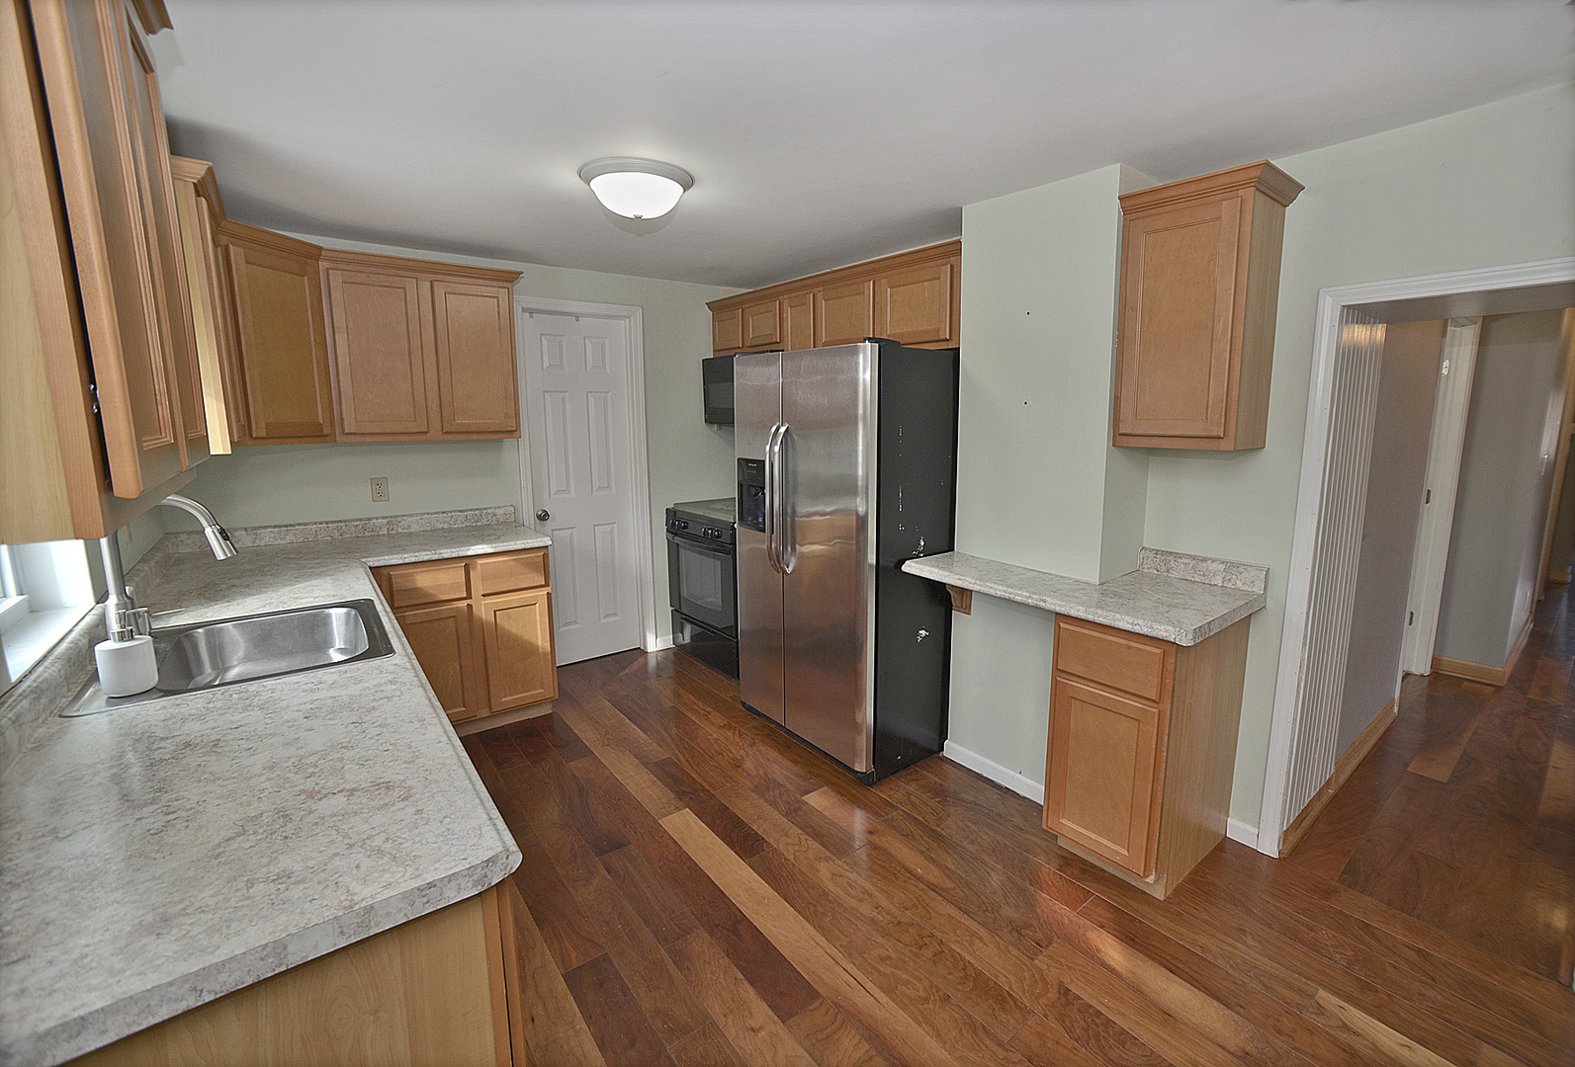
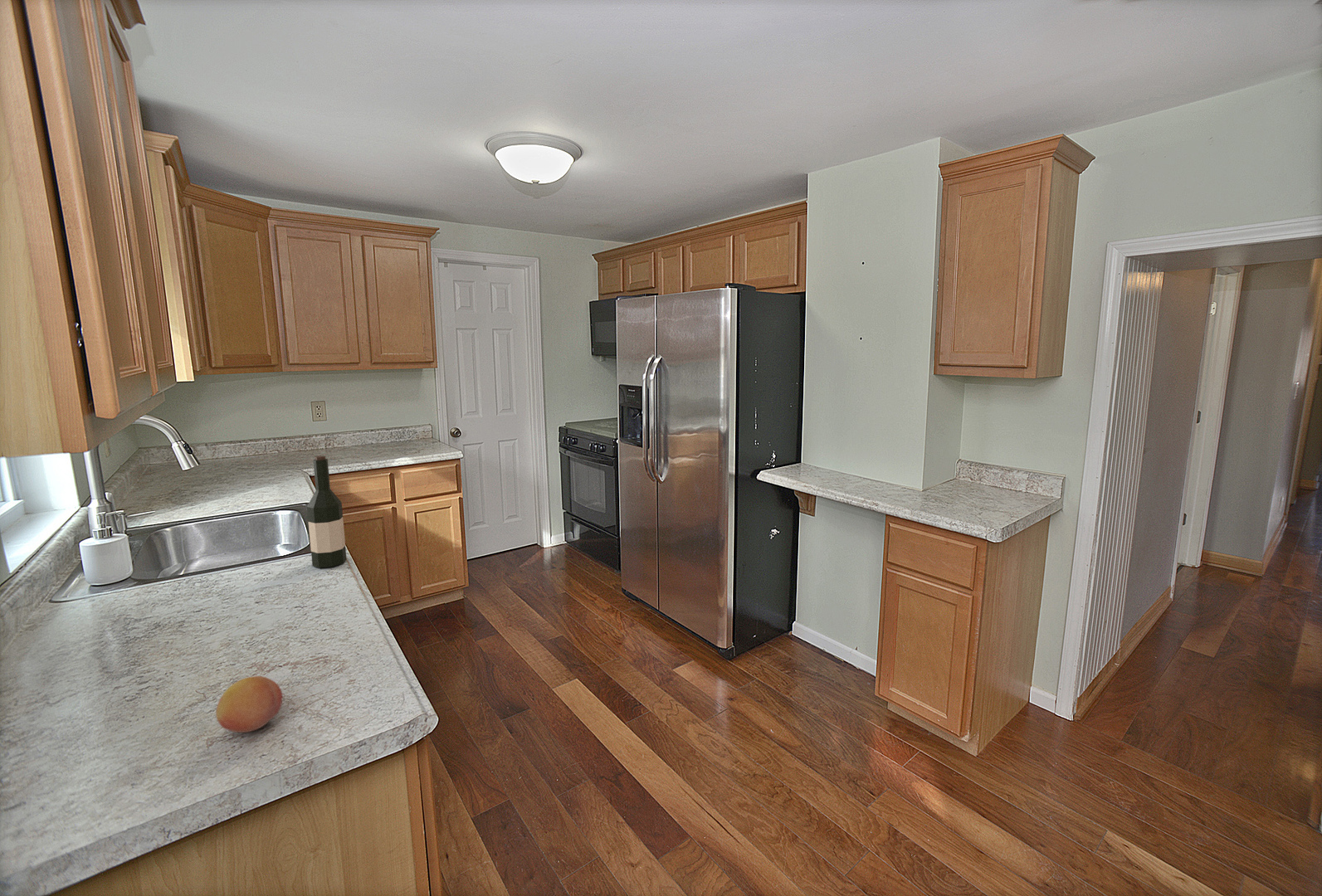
+ fruit (251, 702)
+ wine bottle (324, 510)
